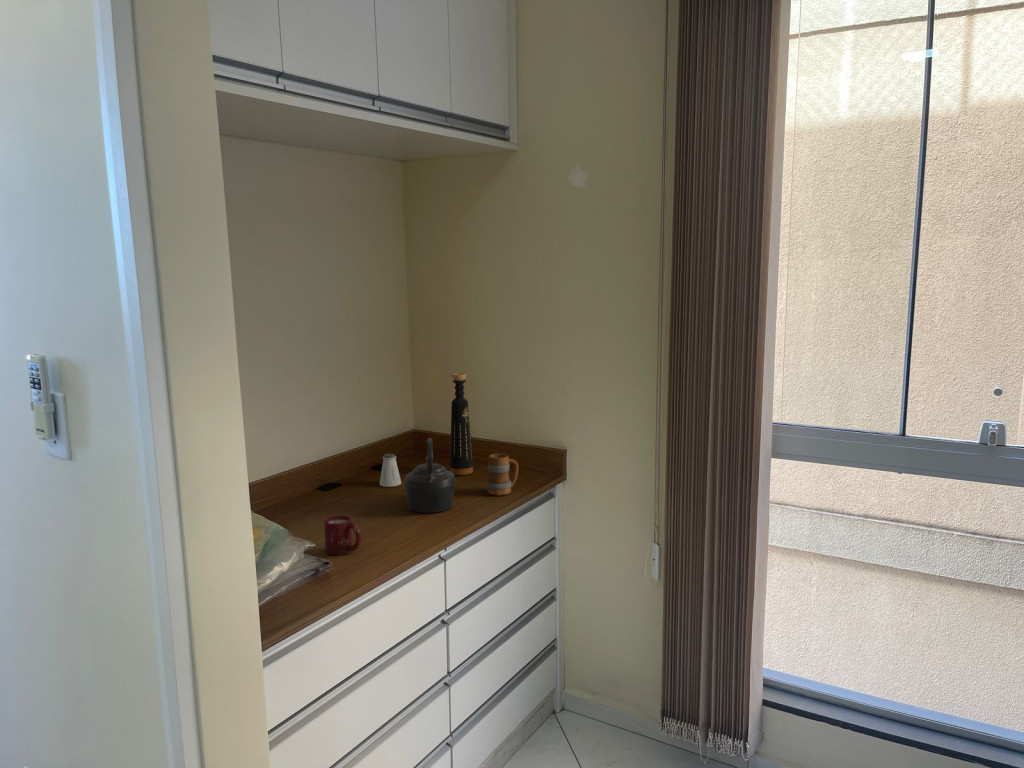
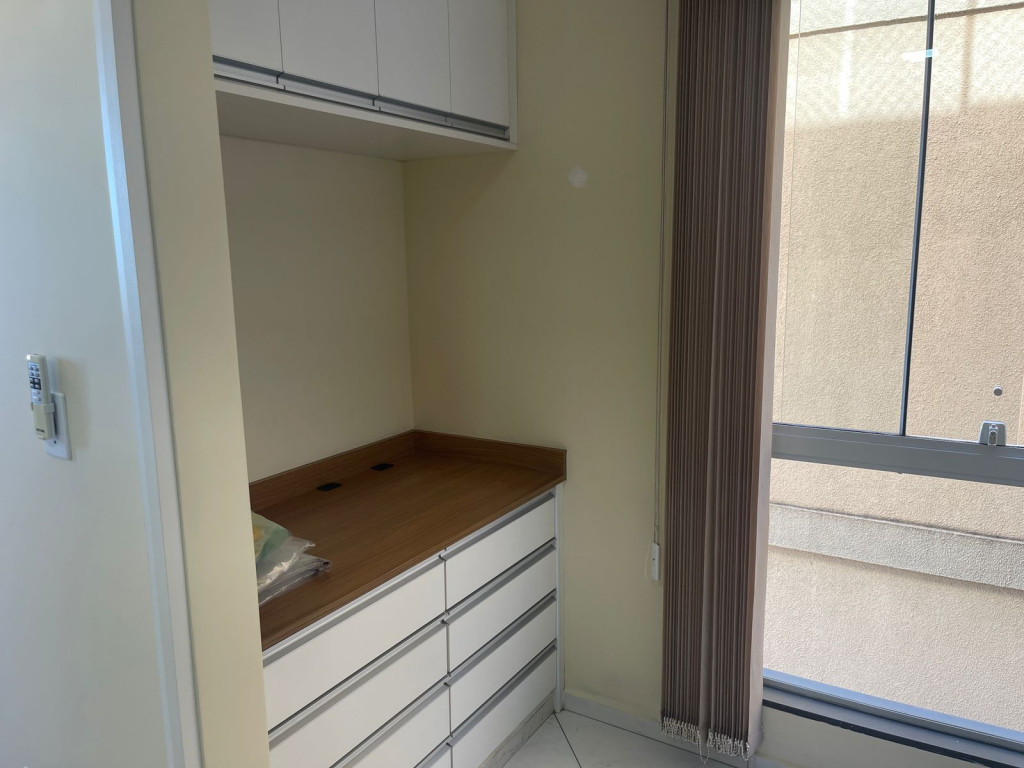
- kettle (429, 469)
- bottle (460, 423)
- mug (503, 473)
- saltshaker (389, 469)
- cup (343, 535)
